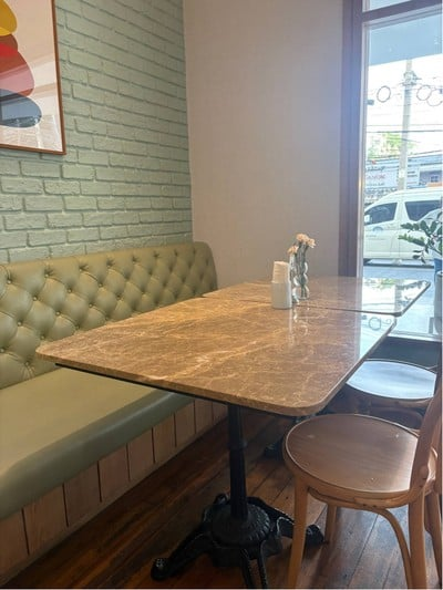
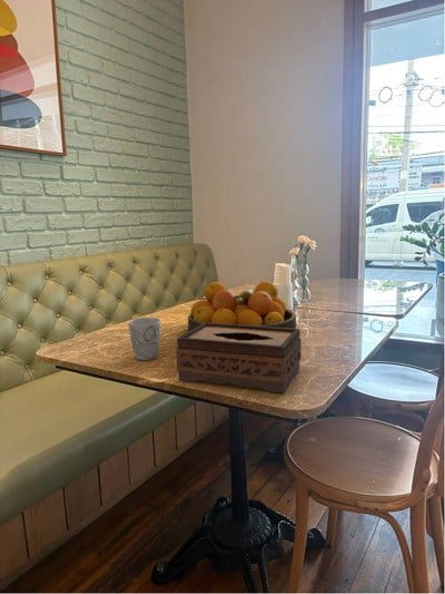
+ mug (142, 338)
+ fruit bowl (241, 306)
+ tissue box (240, 353)
